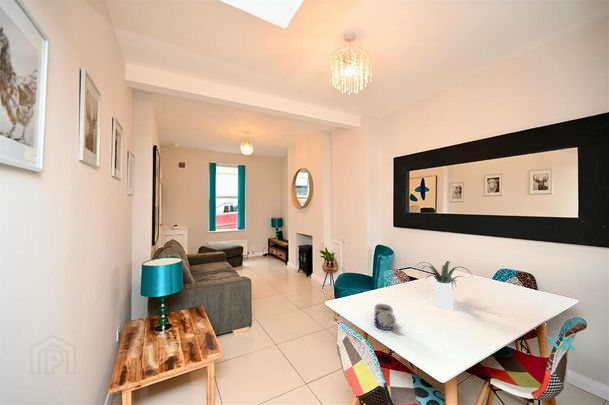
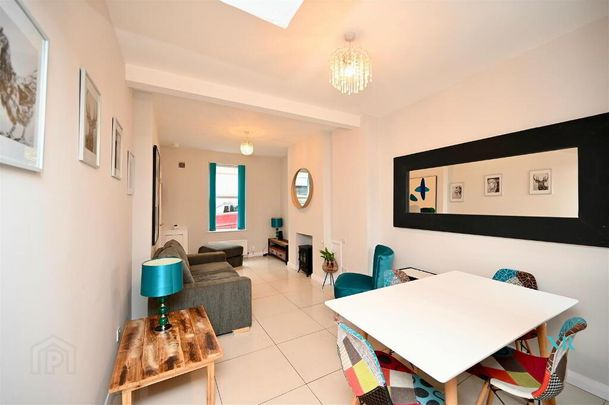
- potted plant (441, 284)
- mug (385, 317)
